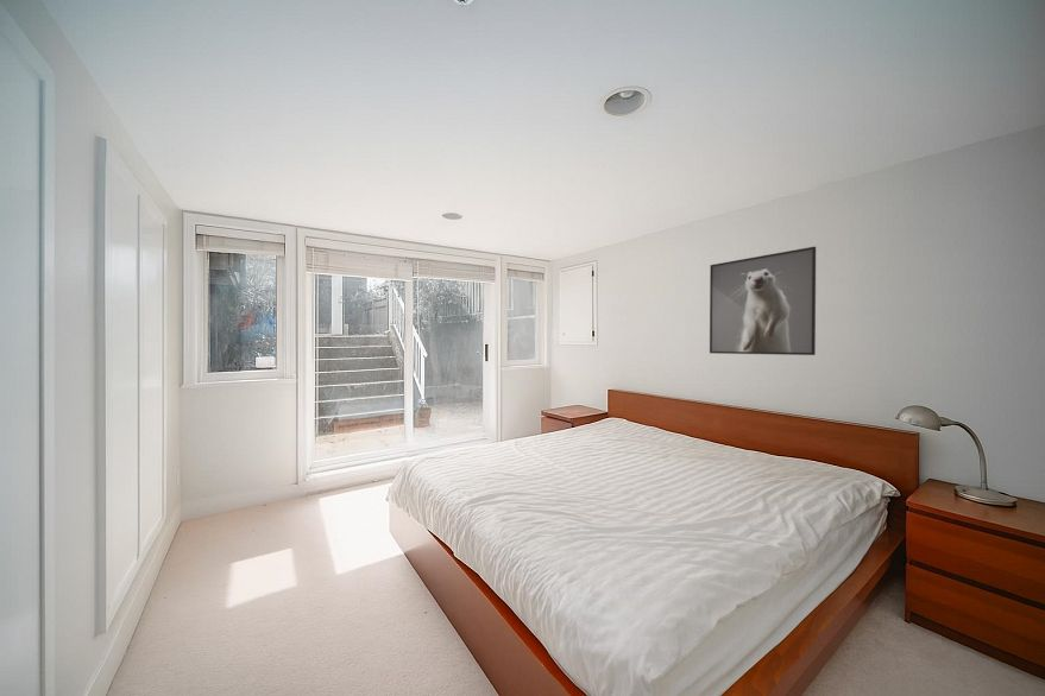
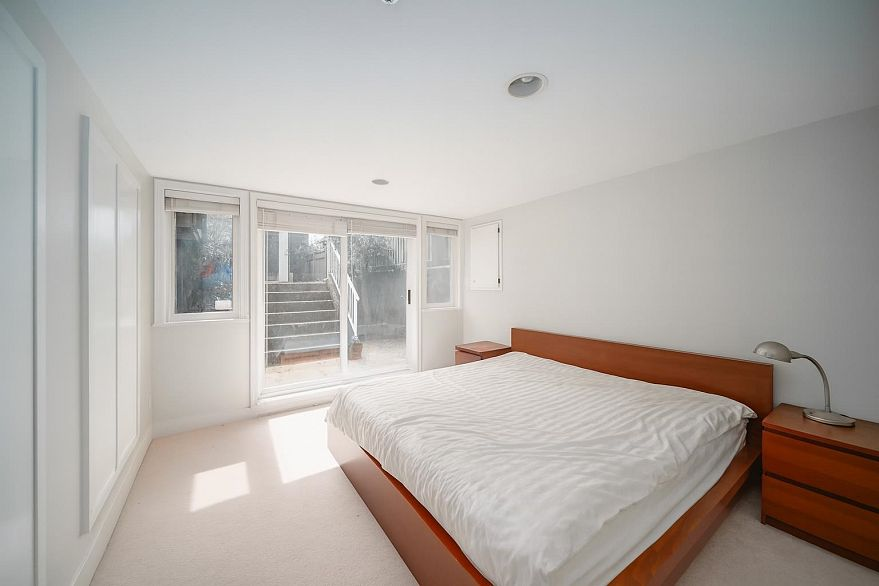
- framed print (757, 305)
